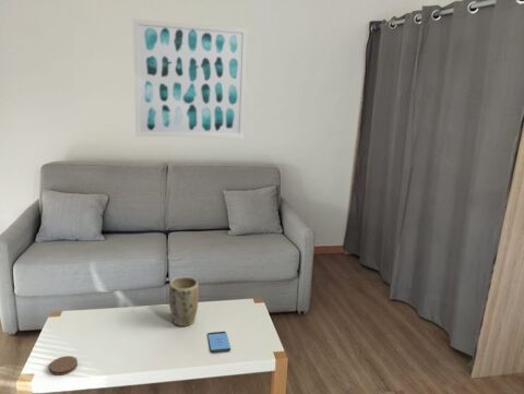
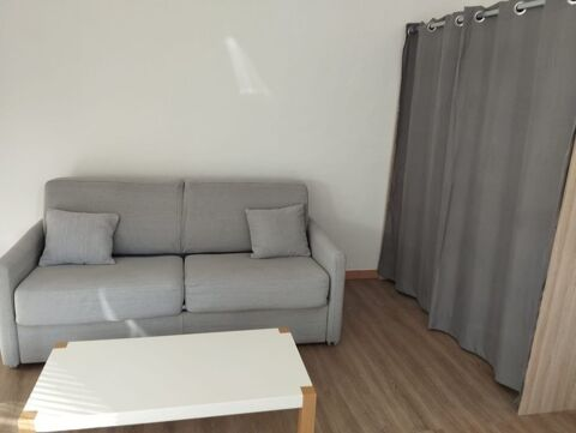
- wall art (191, 82)
- smartphone (218, 341)
- coaster (63, 365)
- plant pot (183, 301)
